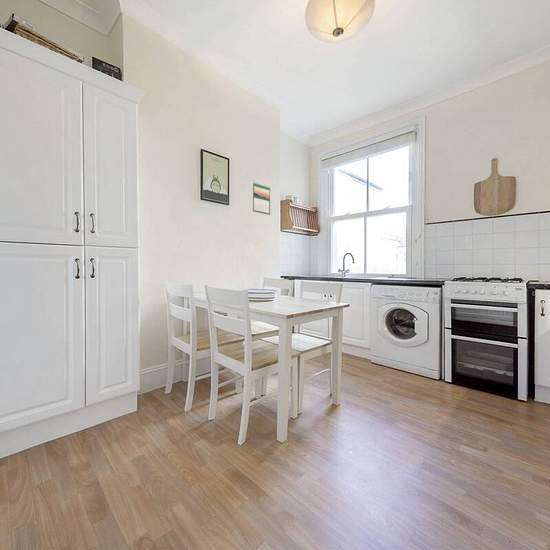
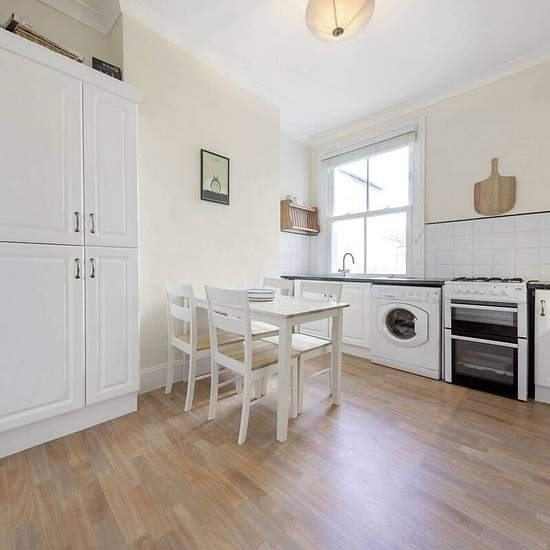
- calendar (261, 198)
